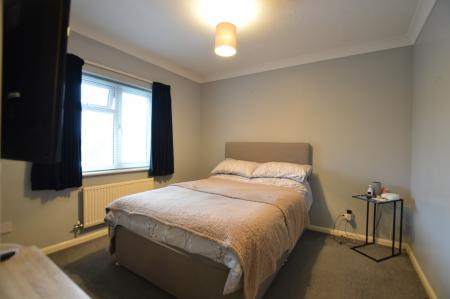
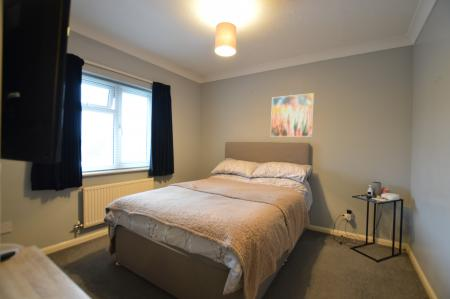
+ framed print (291, 116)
